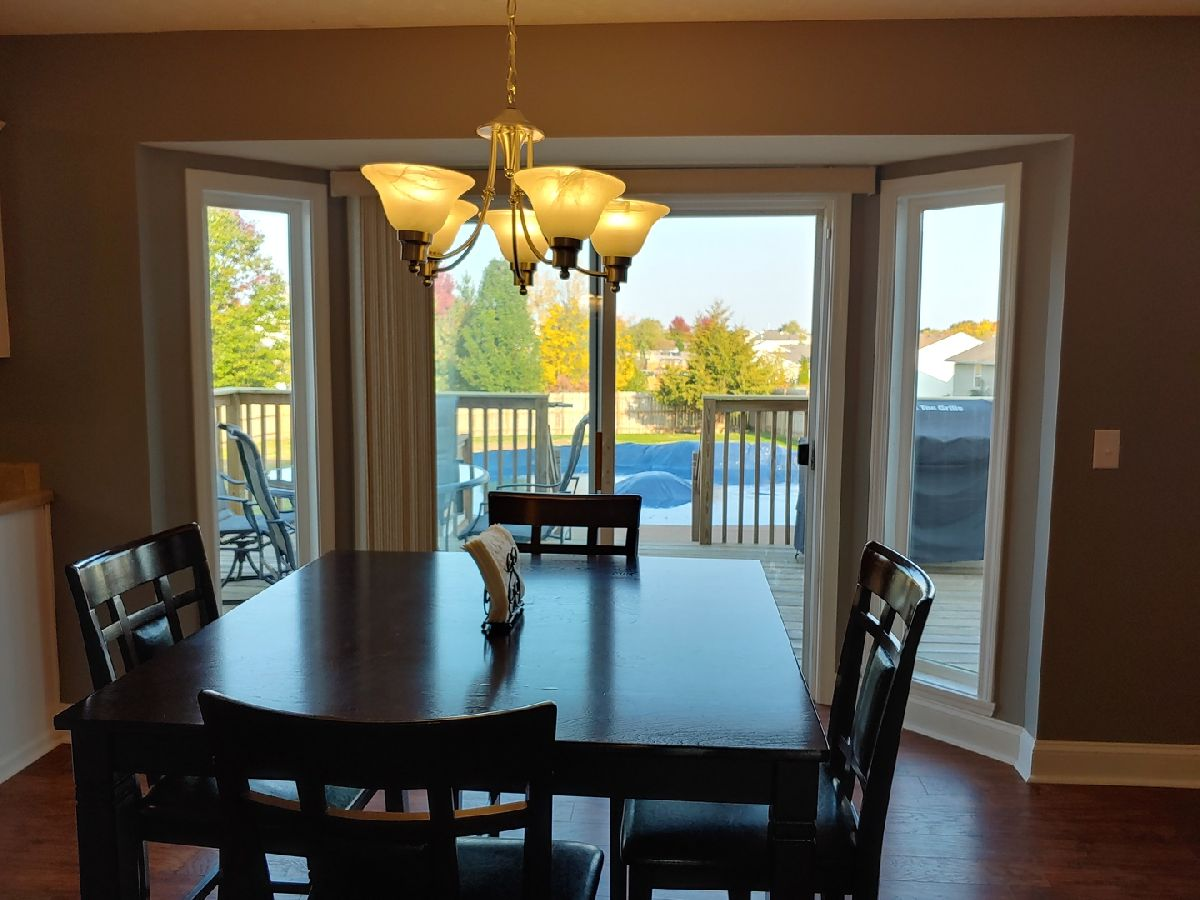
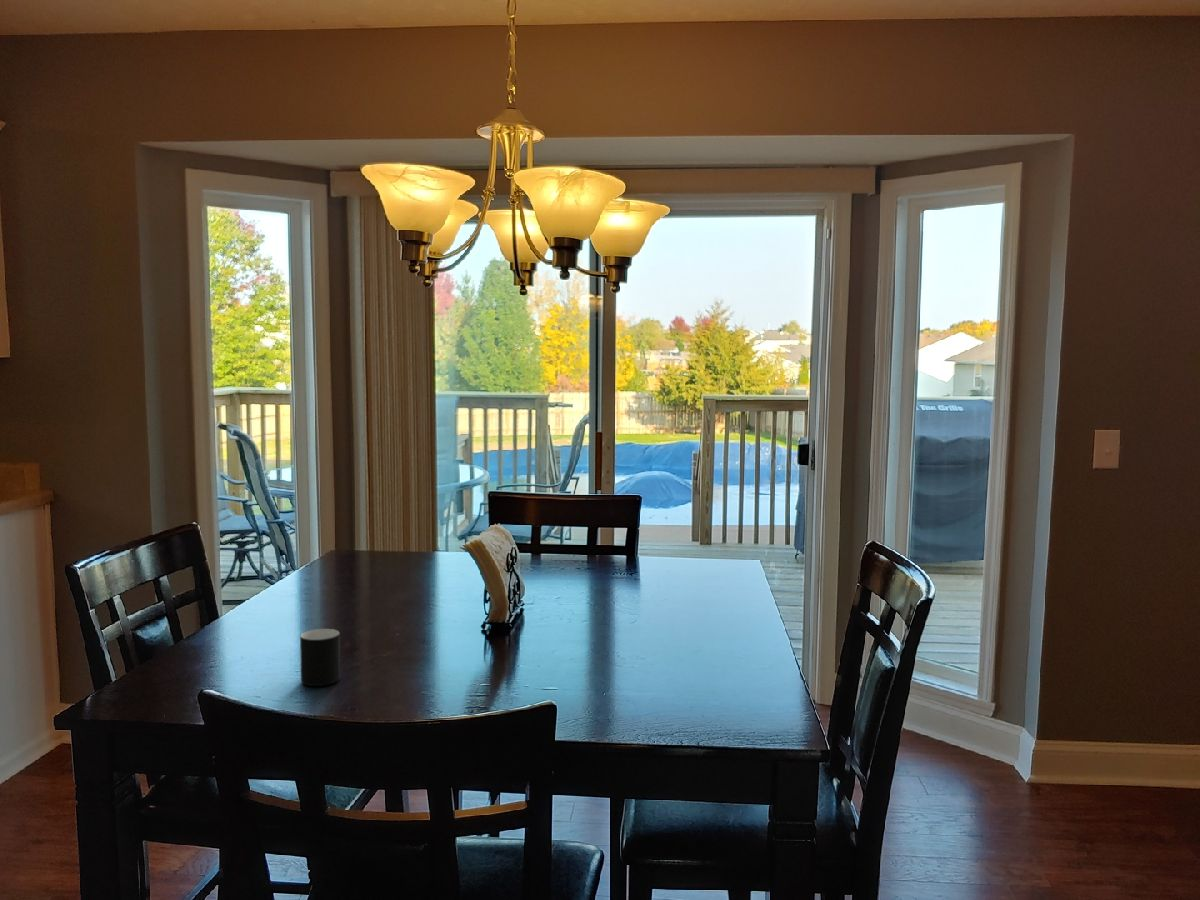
+ cup (324, 654)
